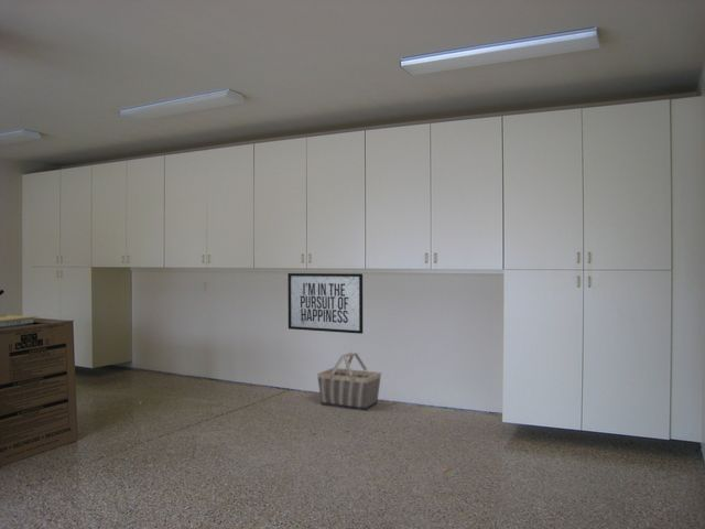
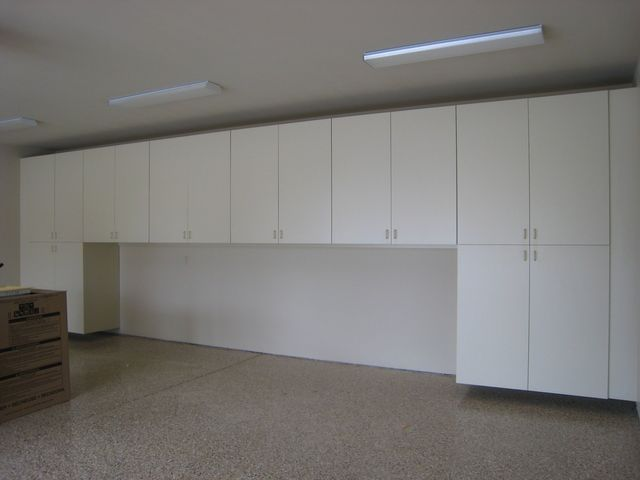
- basket (349, 379)
- mirror (324, 302)
